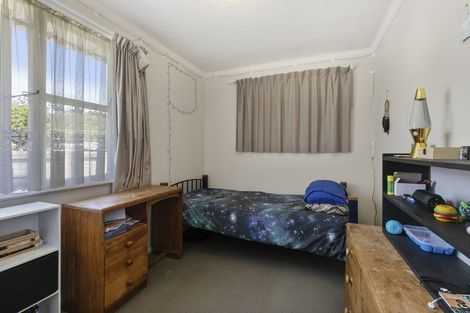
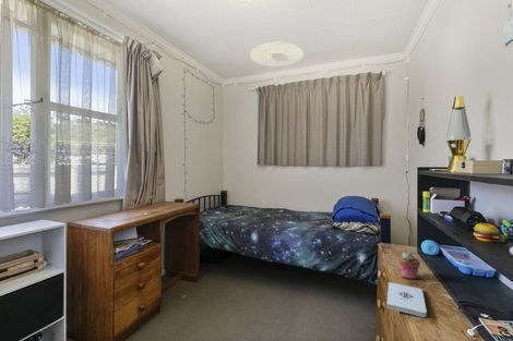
+ ceiling light (276, 52)
+ notepad (405, 297)
+ potted succulent (408, 264)
